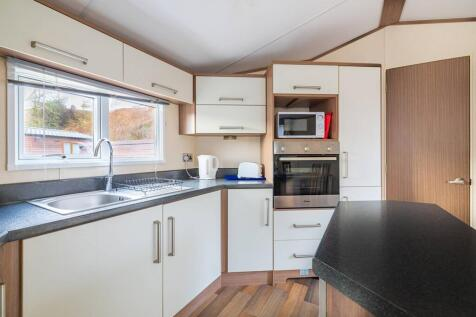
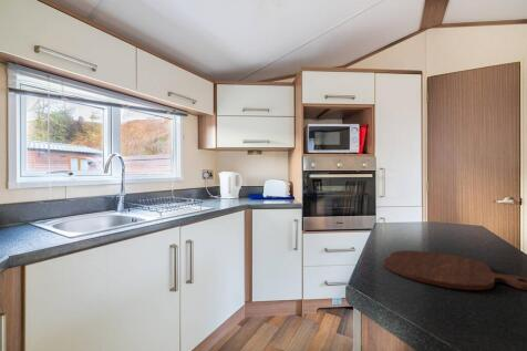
+ cutting board (458, 270)
